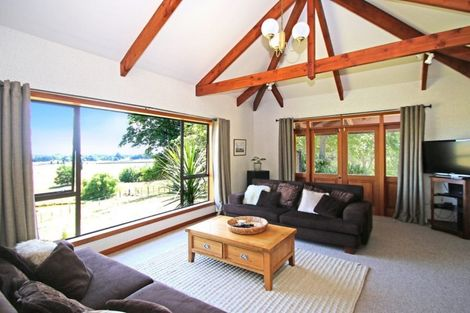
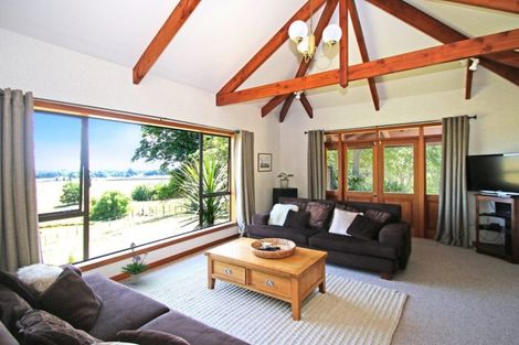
+ potted plant (135, 262)
